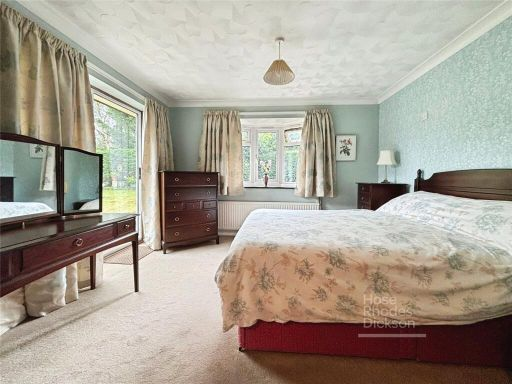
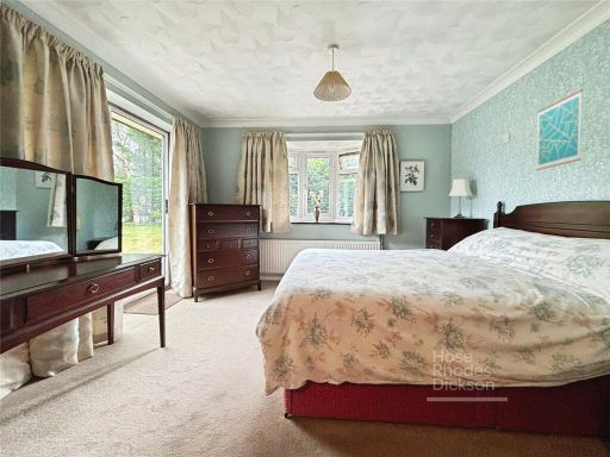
+ wall art (556, 133)
